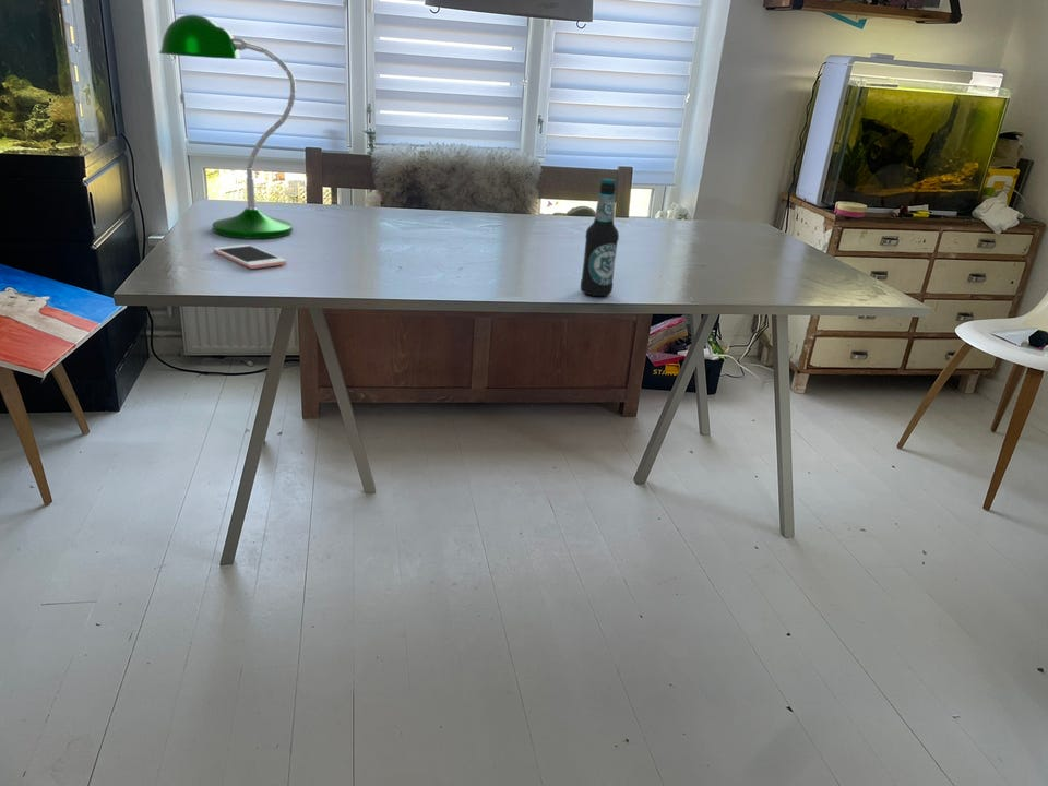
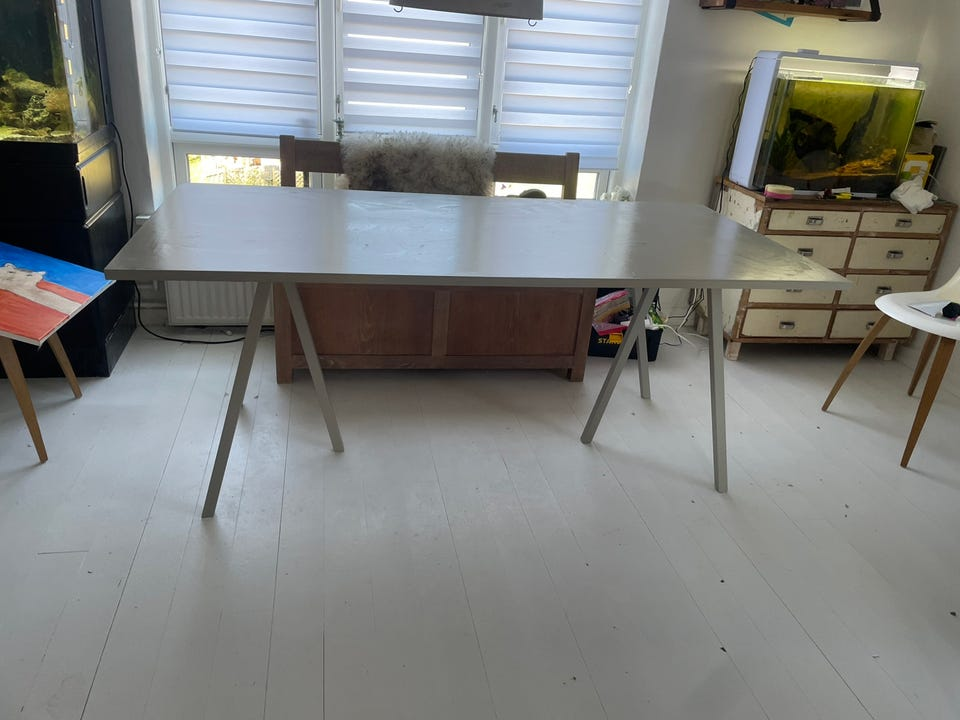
- cell phone (249, 255)
- desk lamp (257, 143)
- bottle (602, 237)
